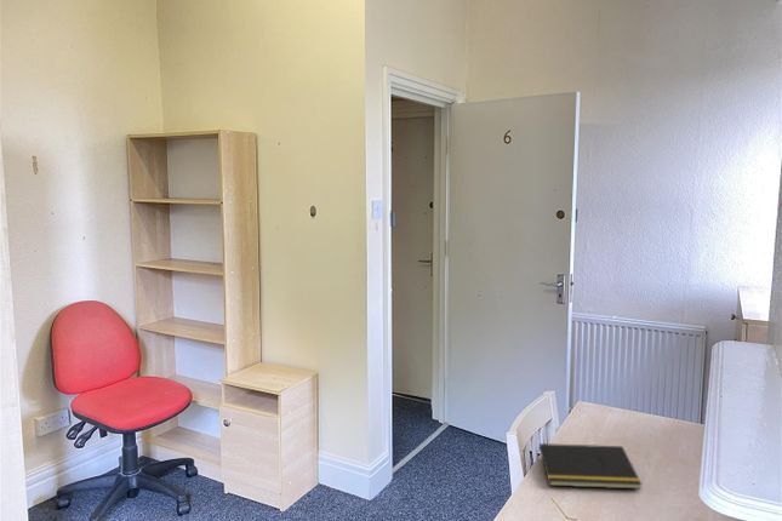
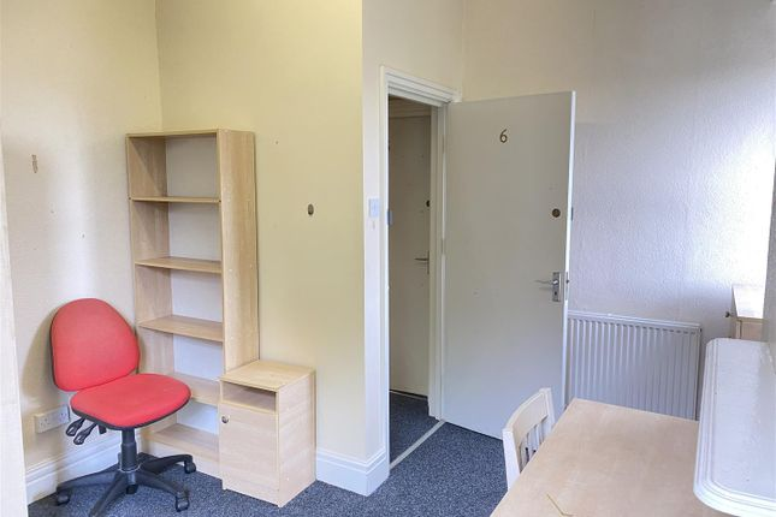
- notepad (587, 464)
